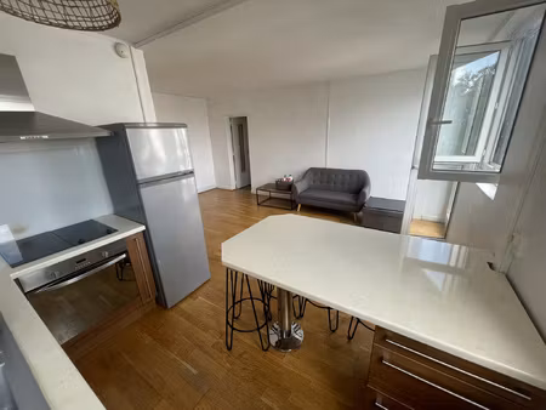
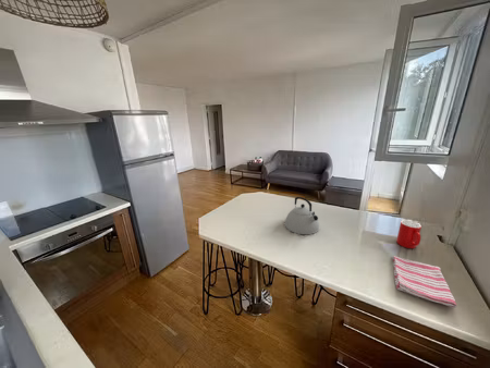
+ dish towel (419, 277)
+ cup (408, 235)
+ kettle (303, 212)
